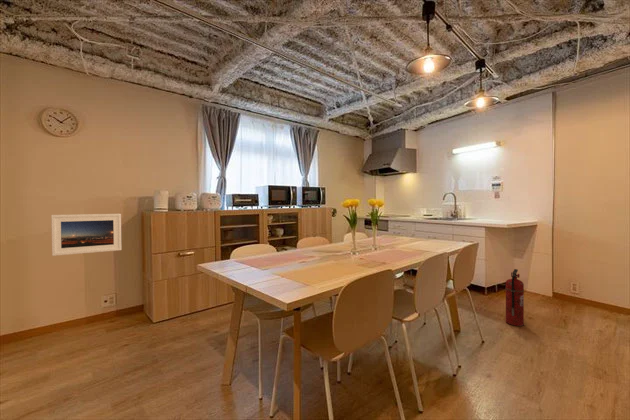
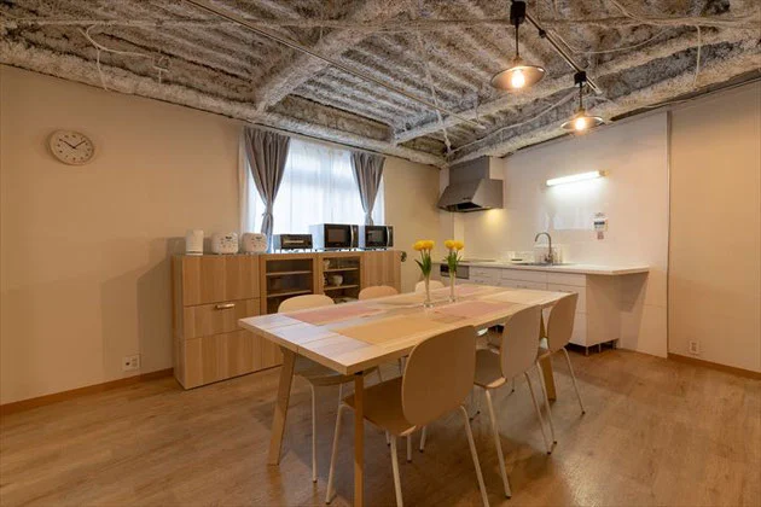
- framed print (88, 233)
- fire extinguisher (514, 297)
